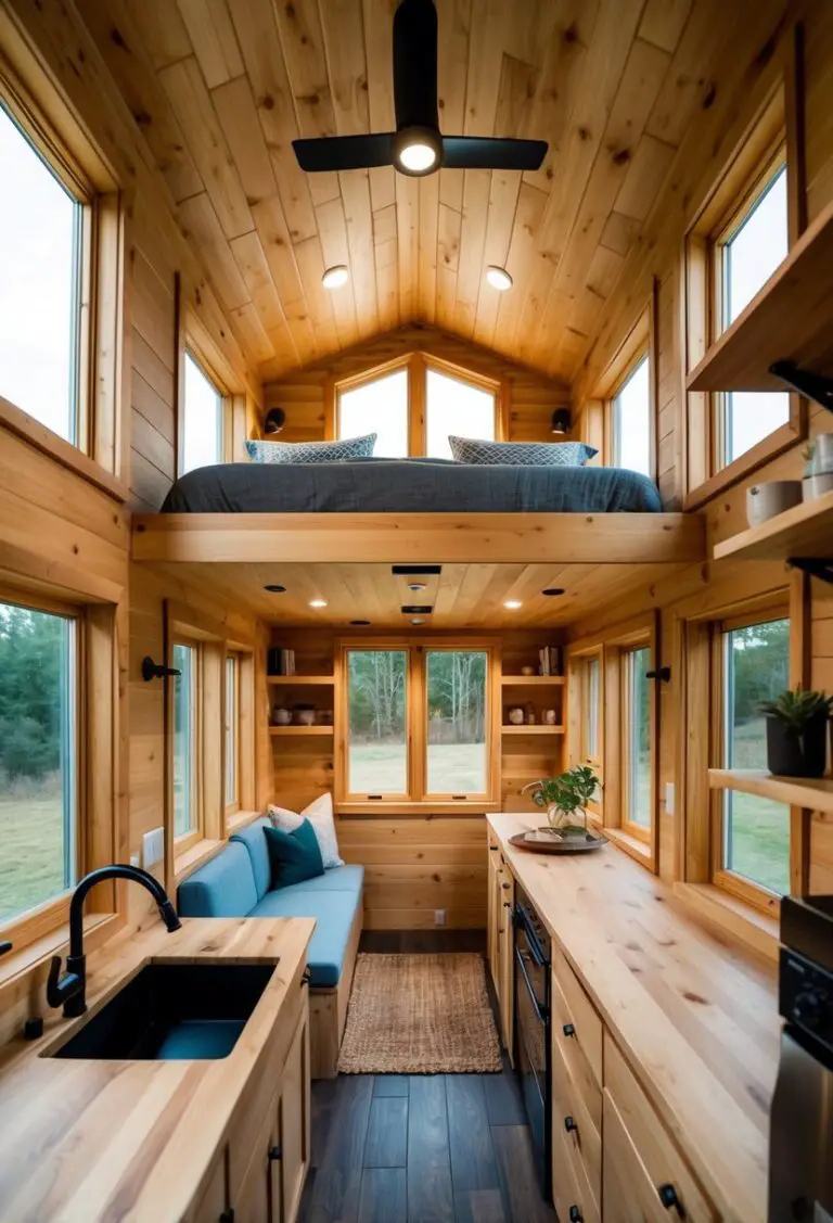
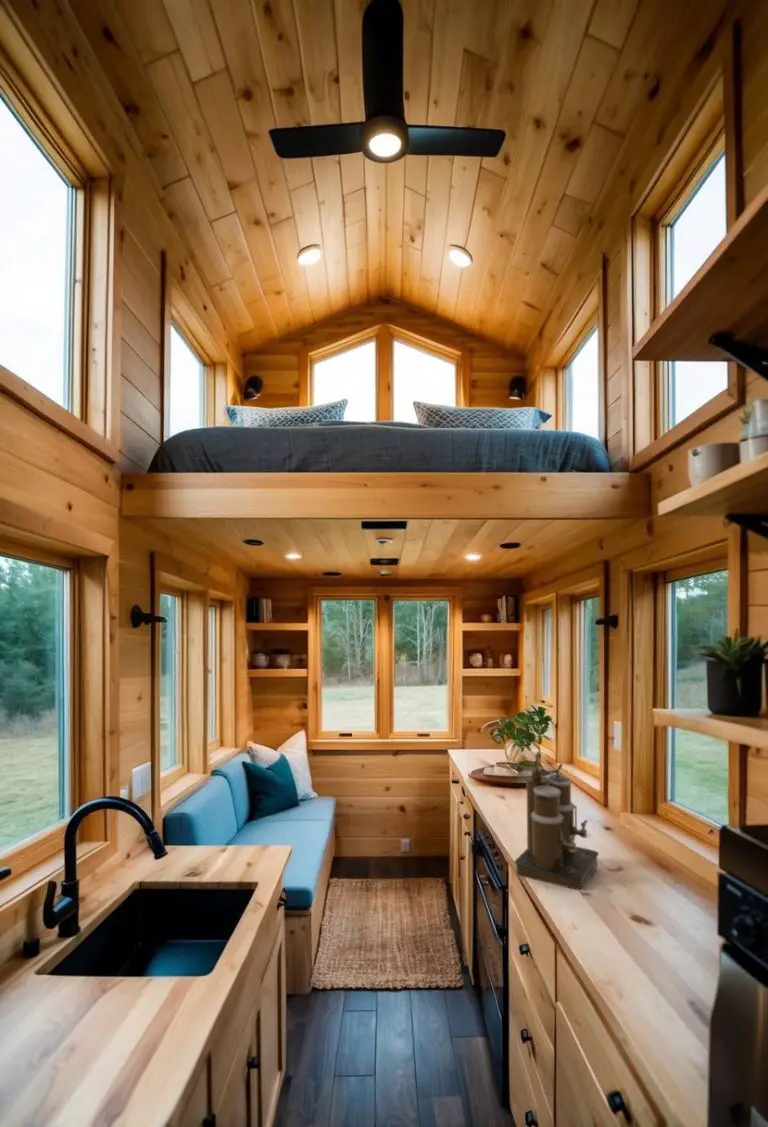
+ coffee maker (556, 812)
